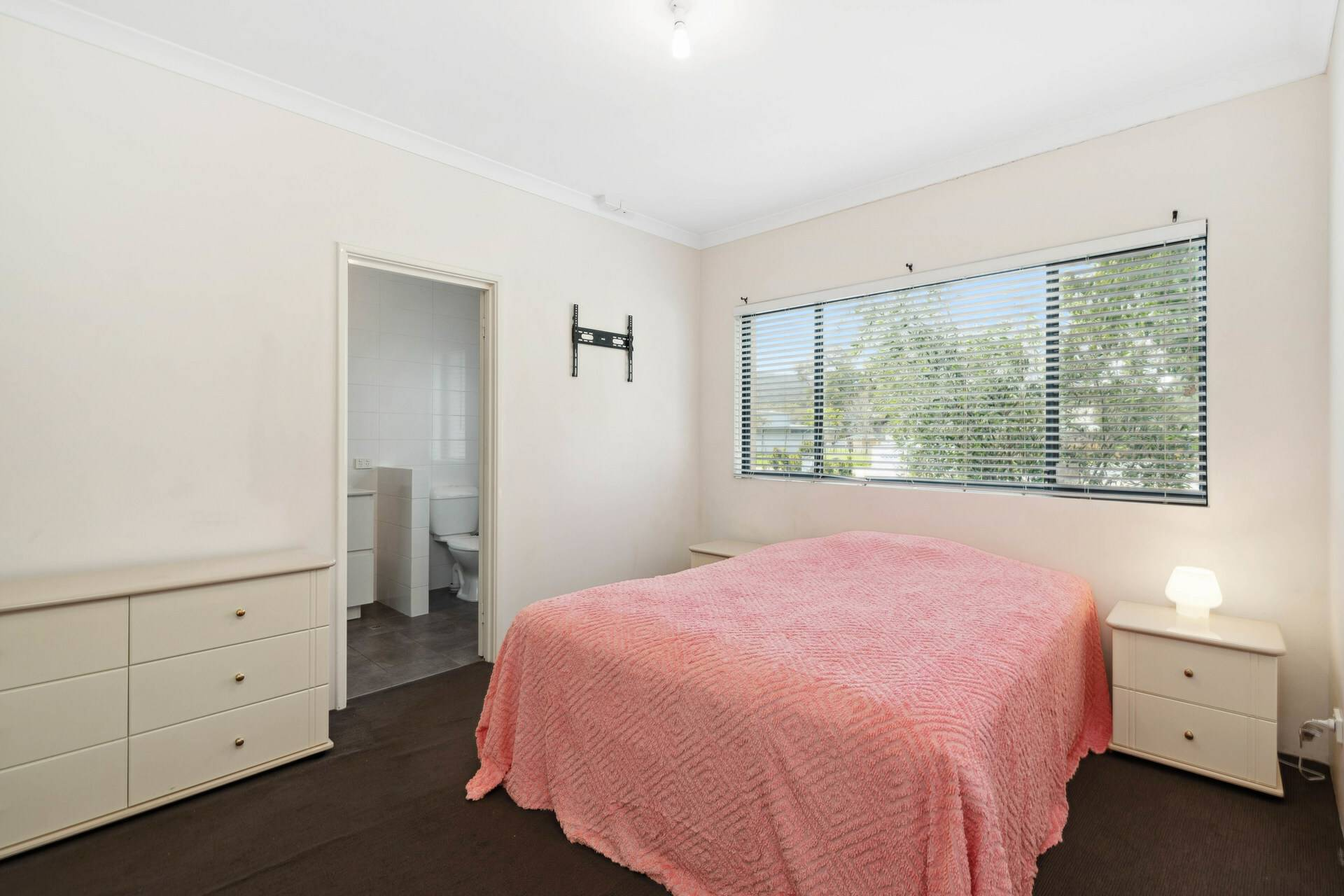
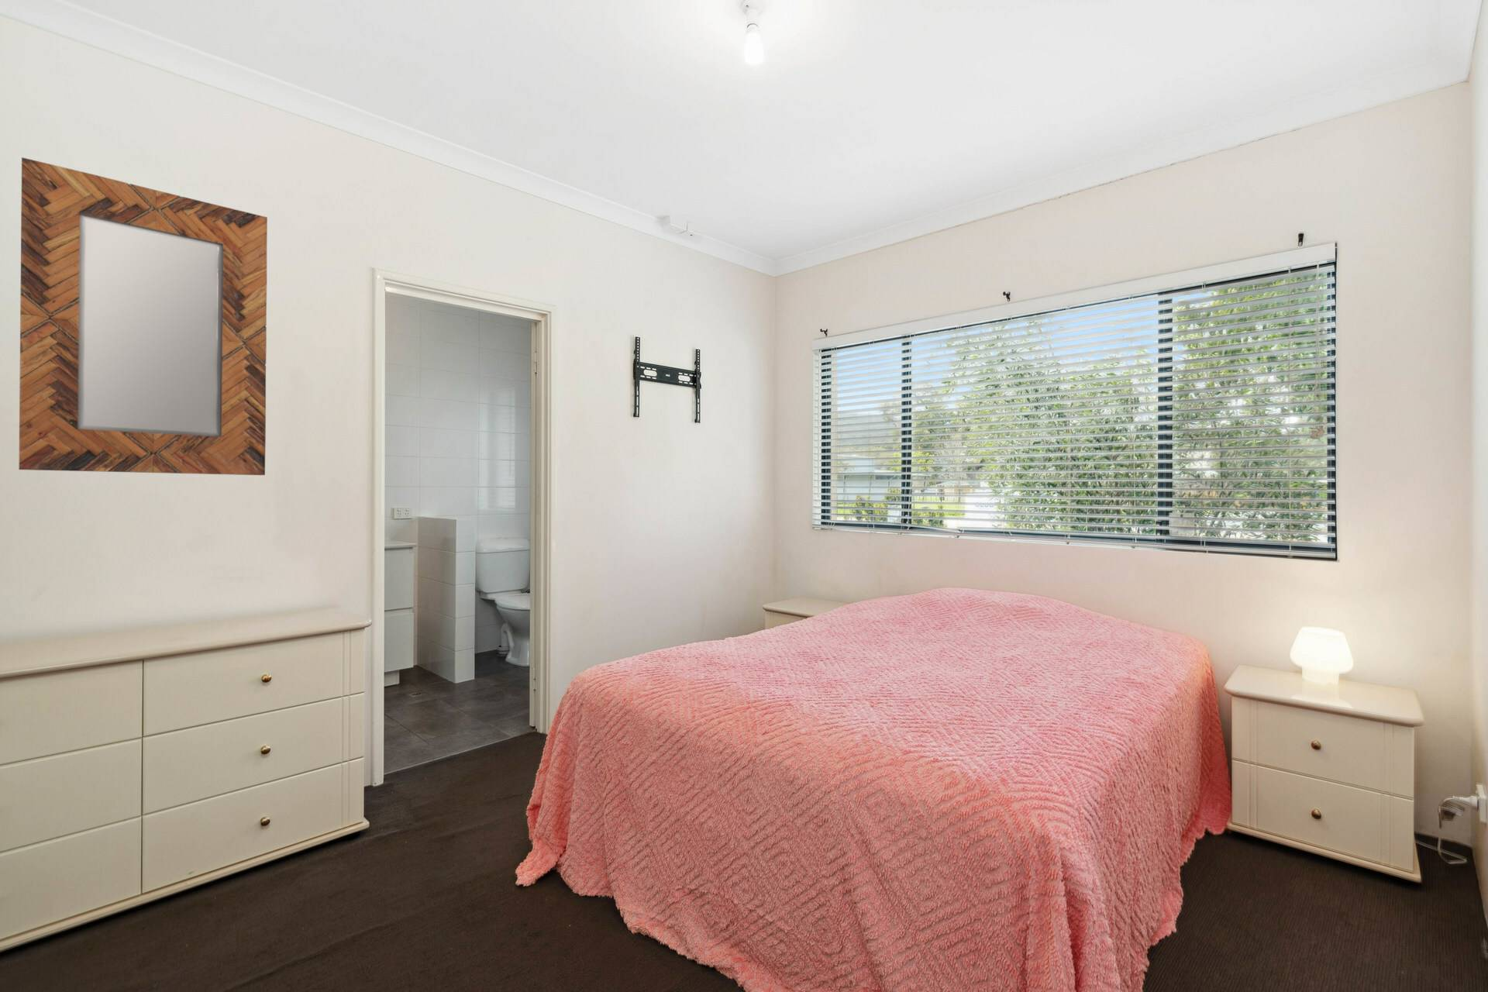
+ home mirror (154, 332)
